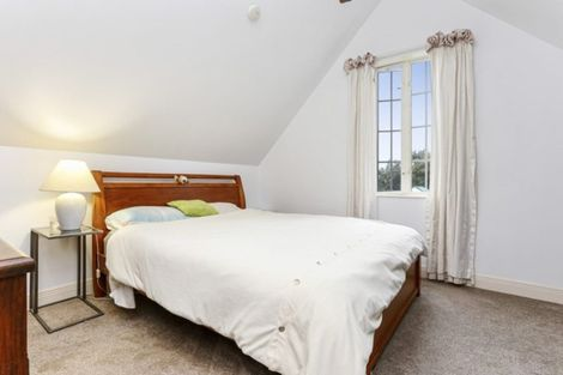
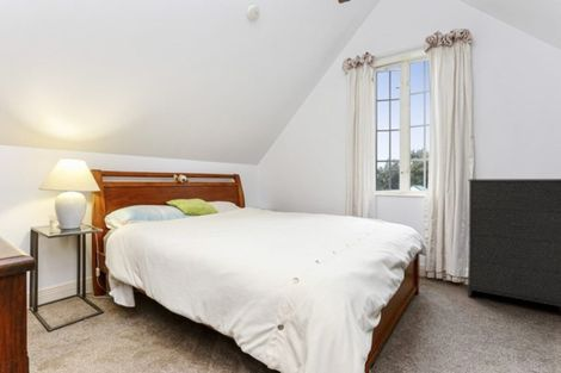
+ dresser (518, 240)
